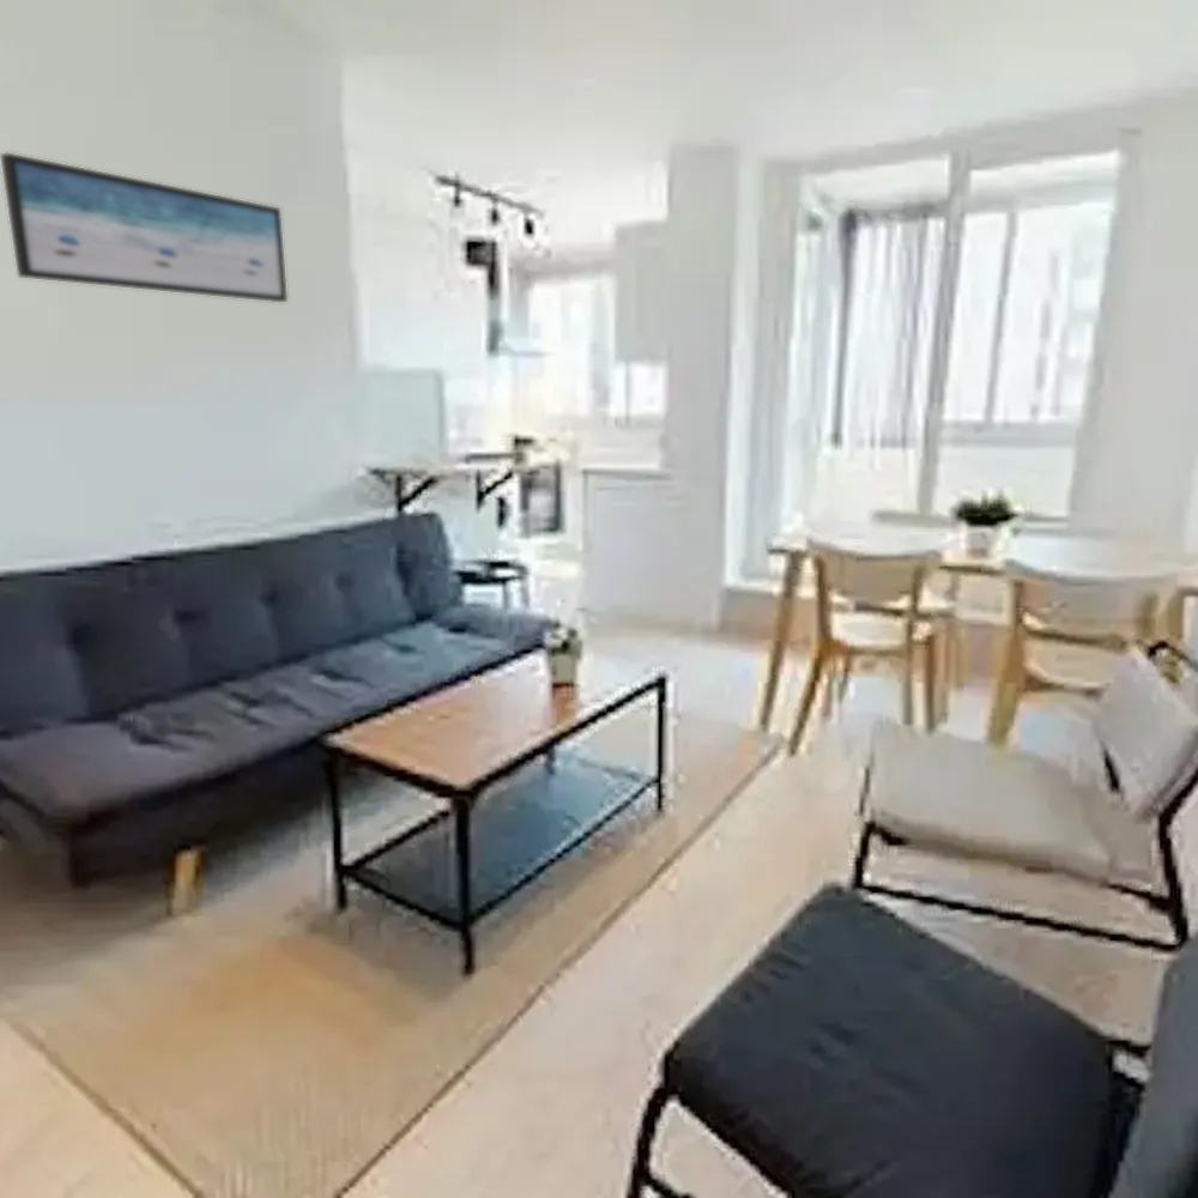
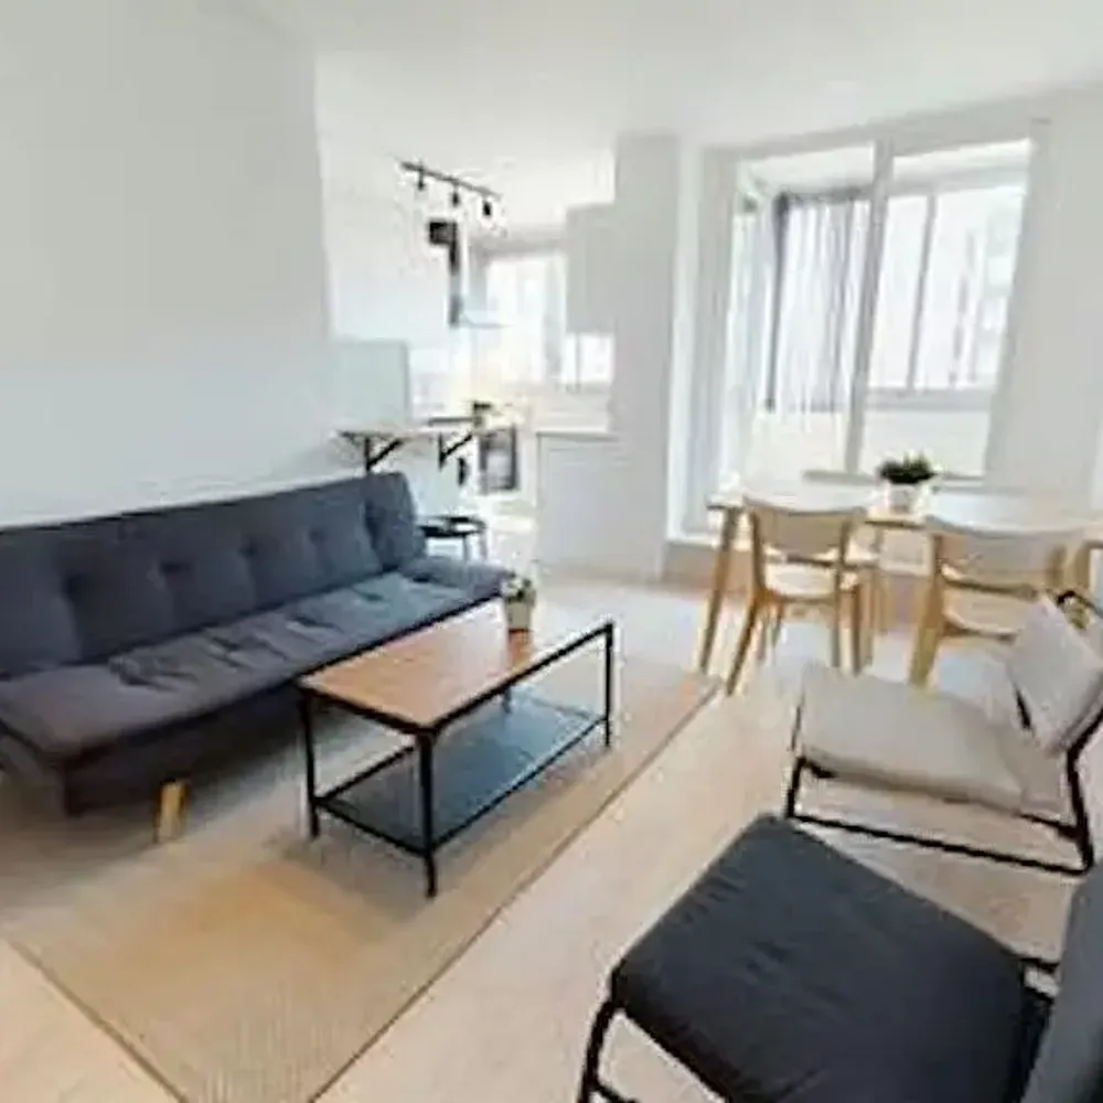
- wall art (164, 238)
